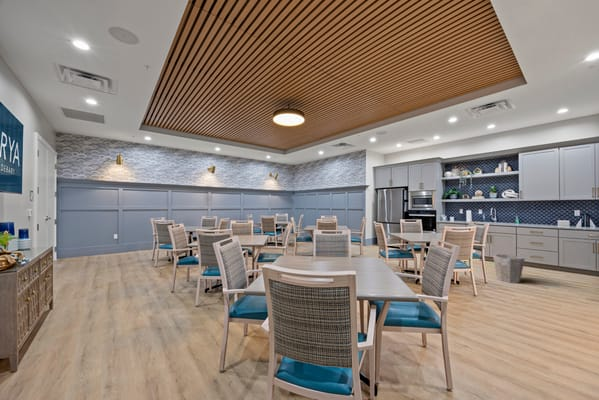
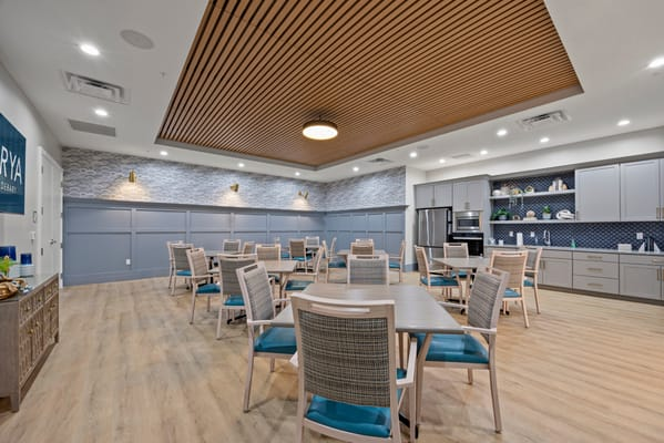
- waste bin (508, 268)
